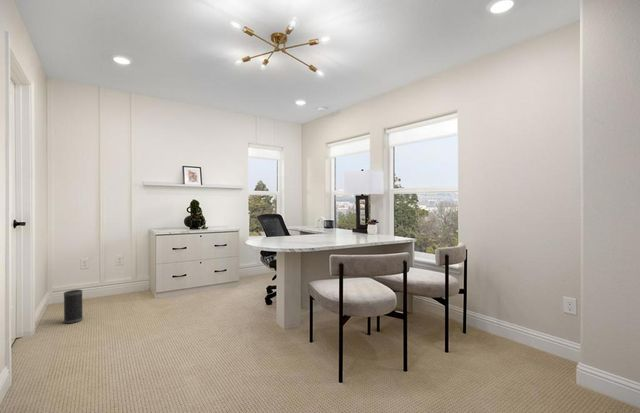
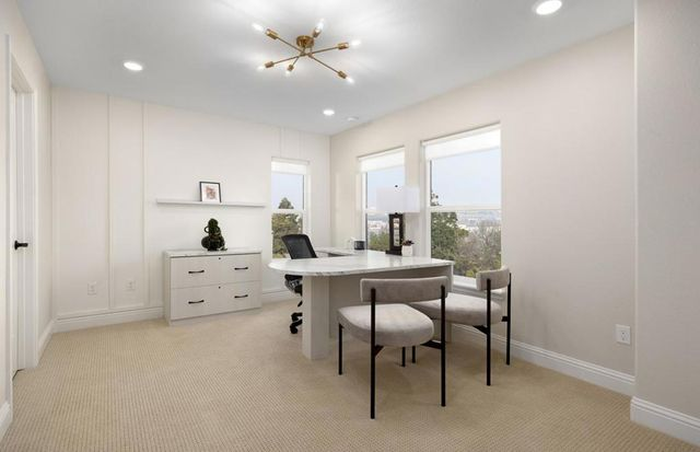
- speaker (73, 306)
